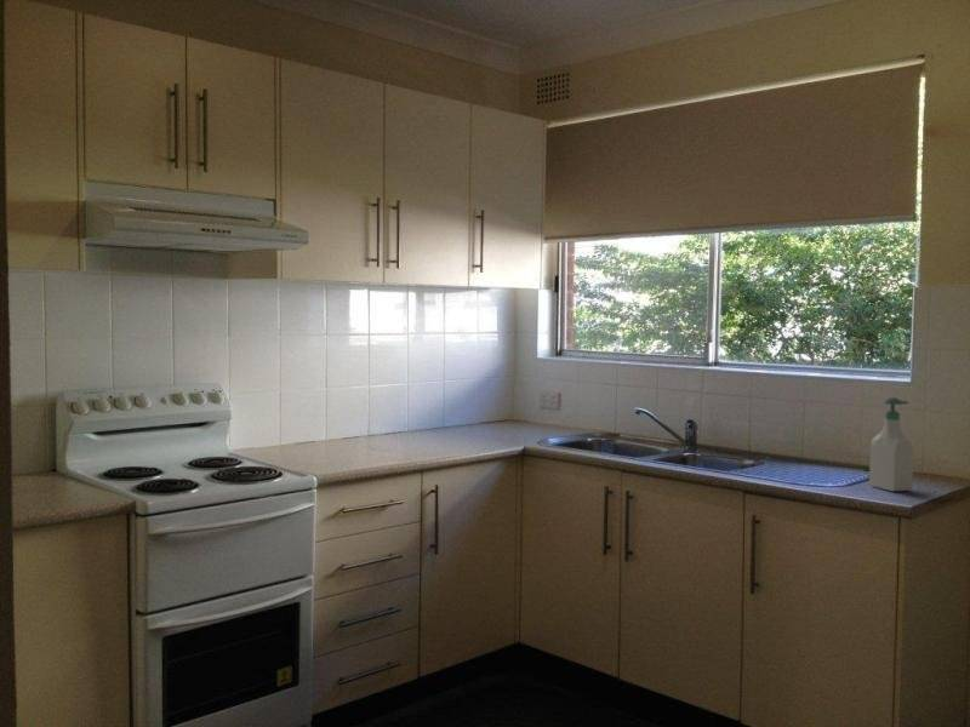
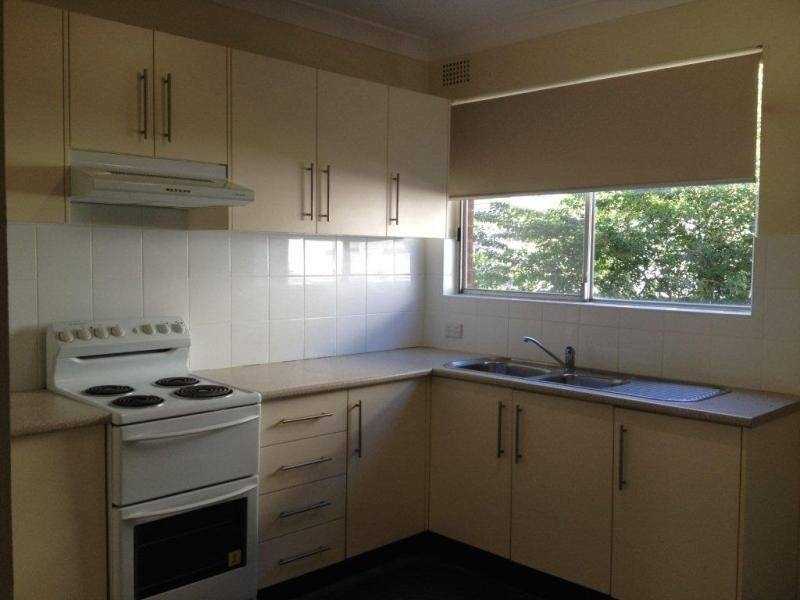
- soap bottle (894, 442)
